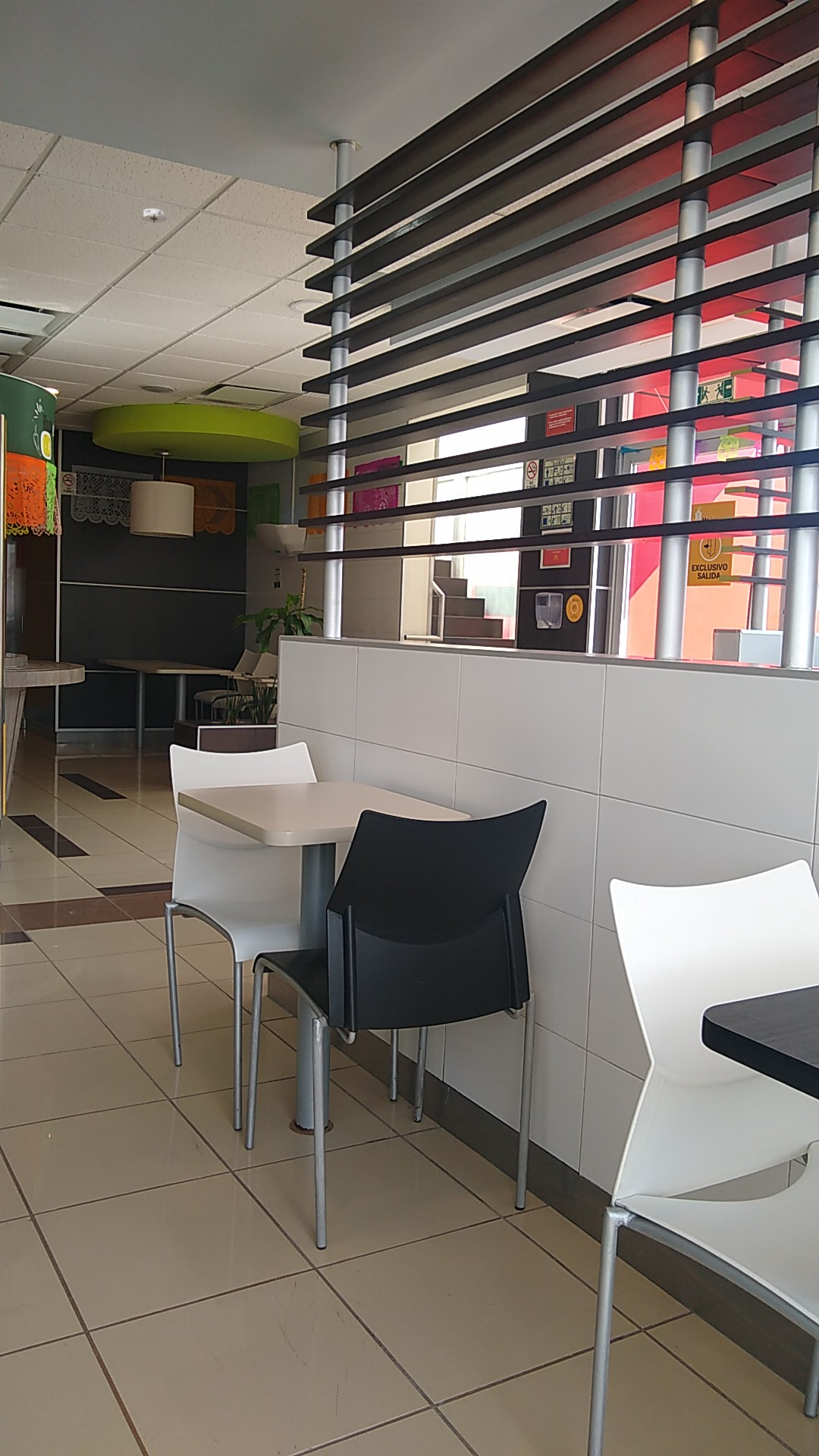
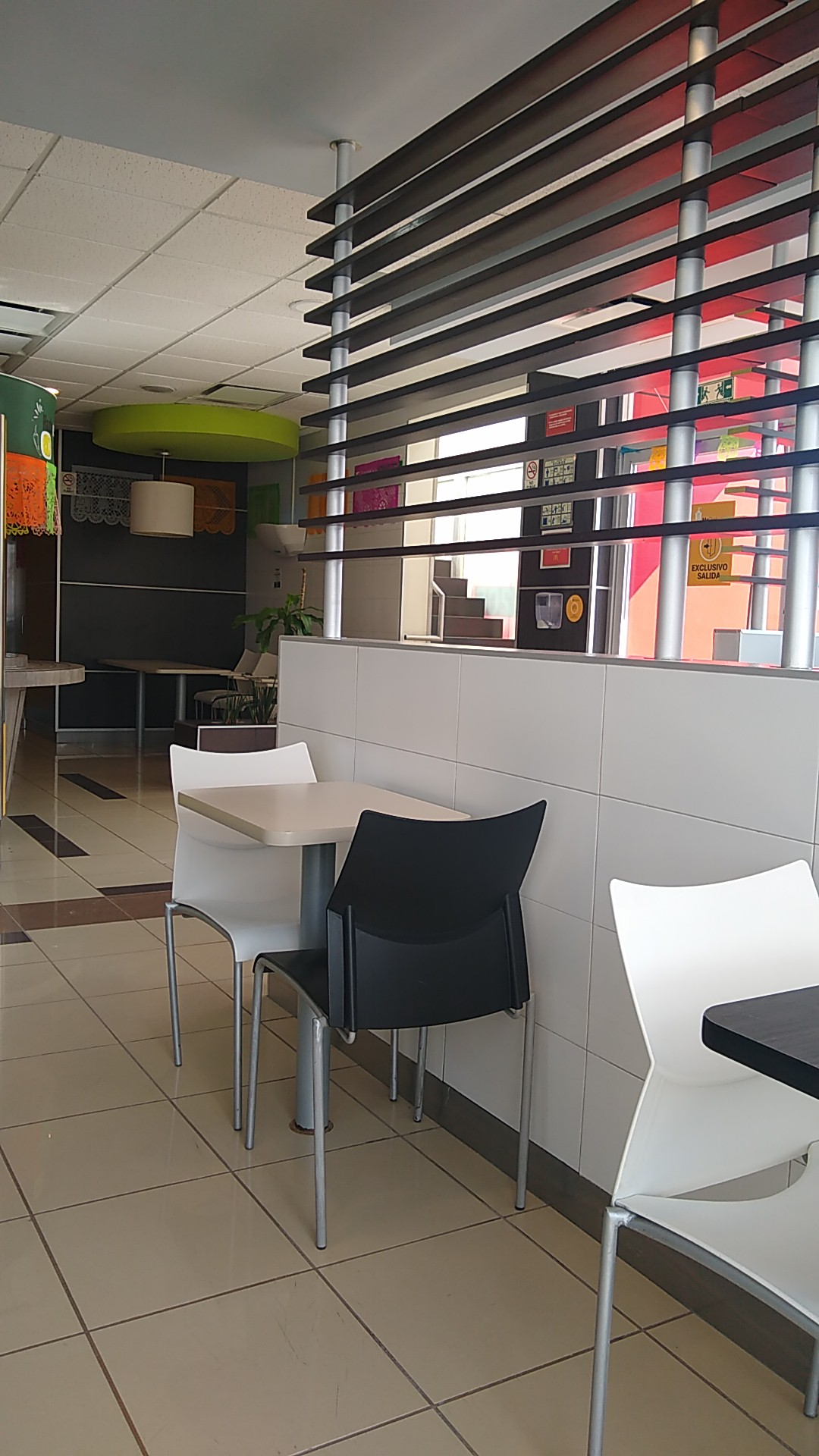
- smoke detector (153, 215)
